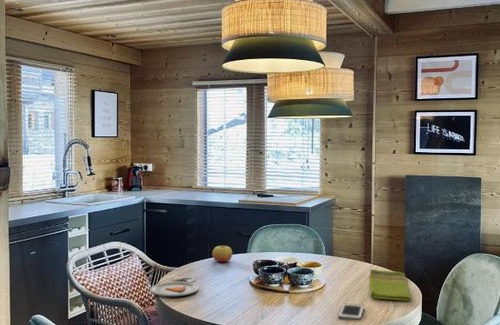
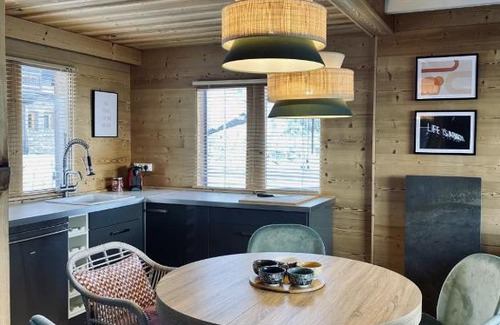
- dinner plate (177, 286)
- dish towel (388, 283)
- cell phone (351, 311)
- apple (222, 253)
